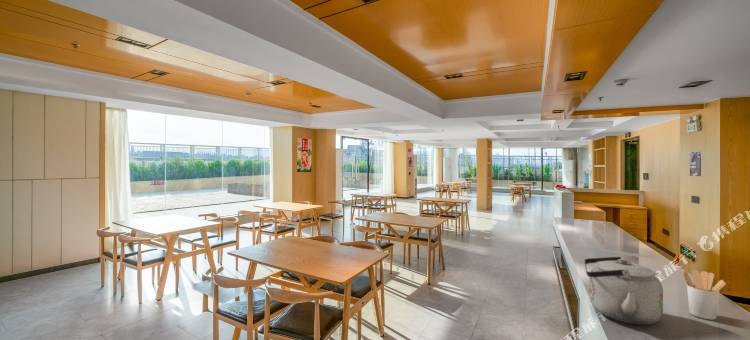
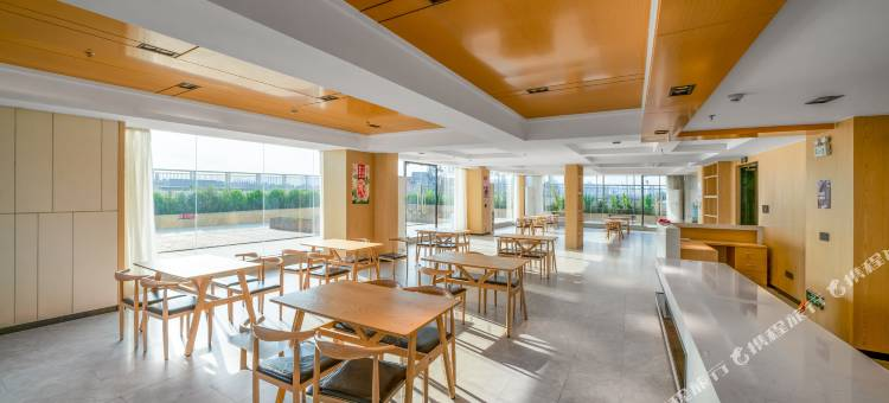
- utensil holder (702, 292)
- kettle (622, 288)
